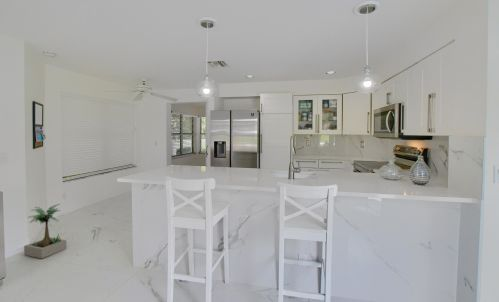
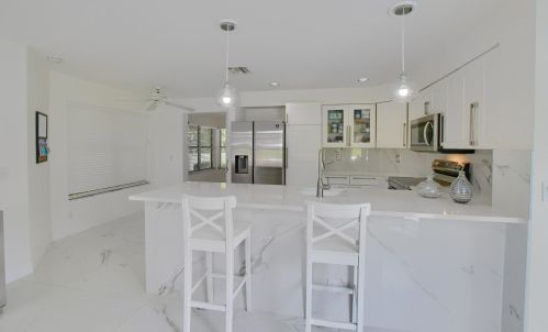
- potted plant (47, 228)
